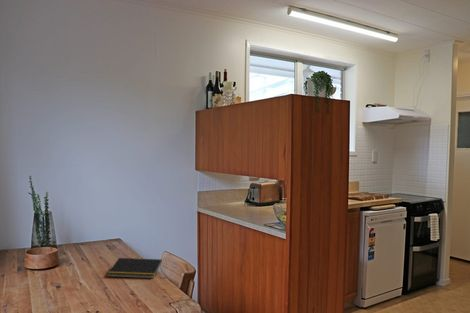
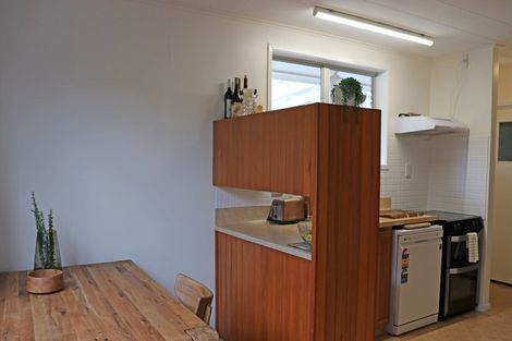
- notepad (135, 267)
